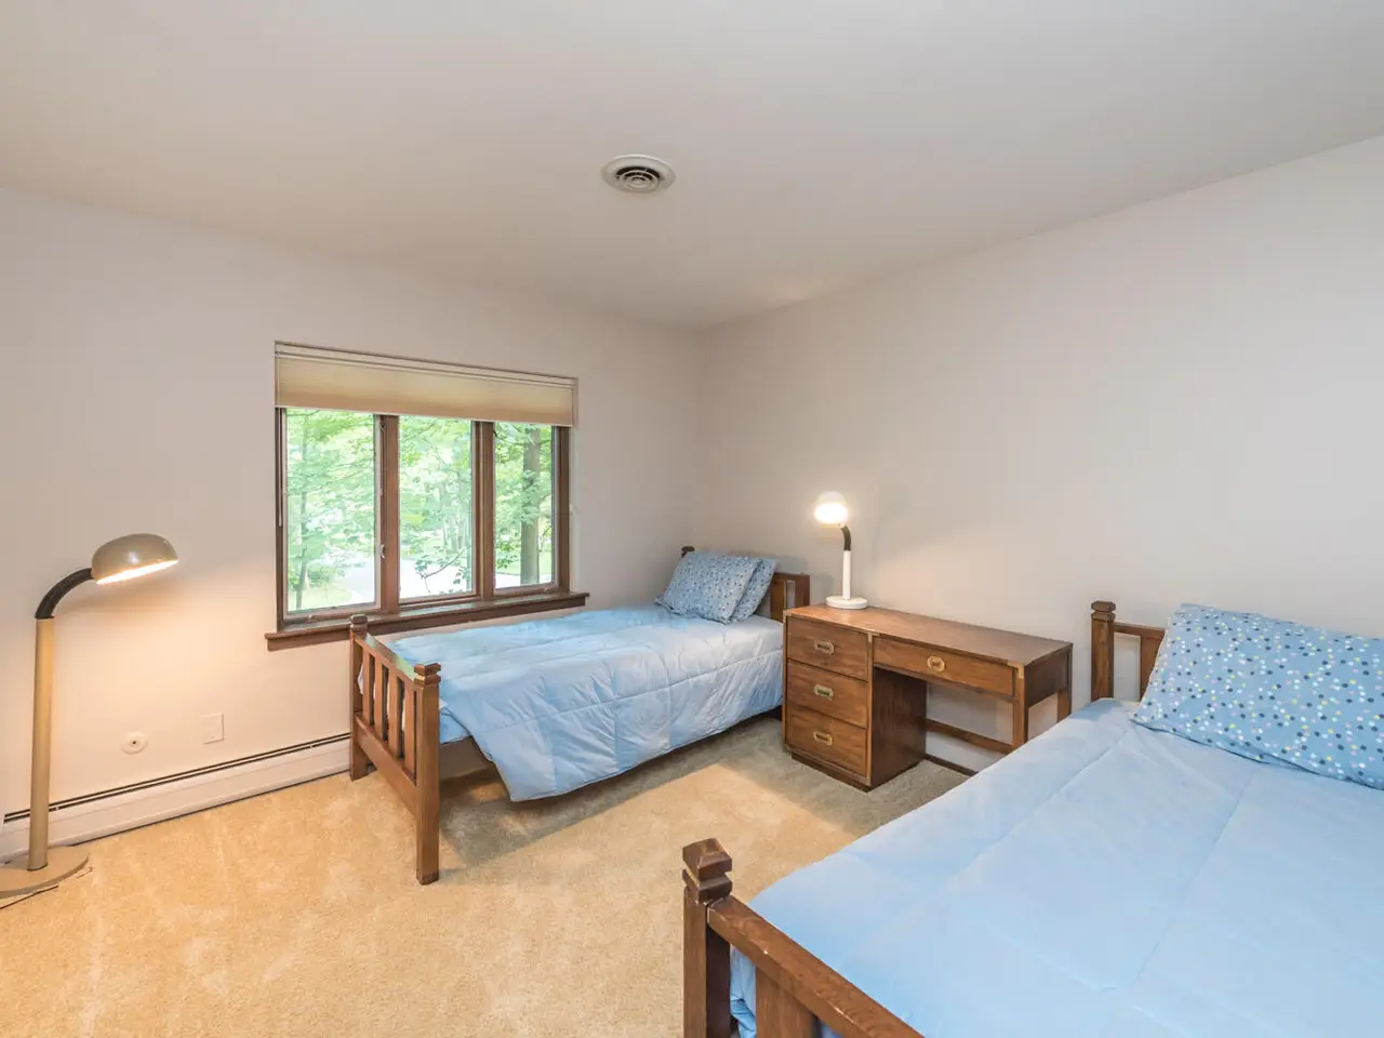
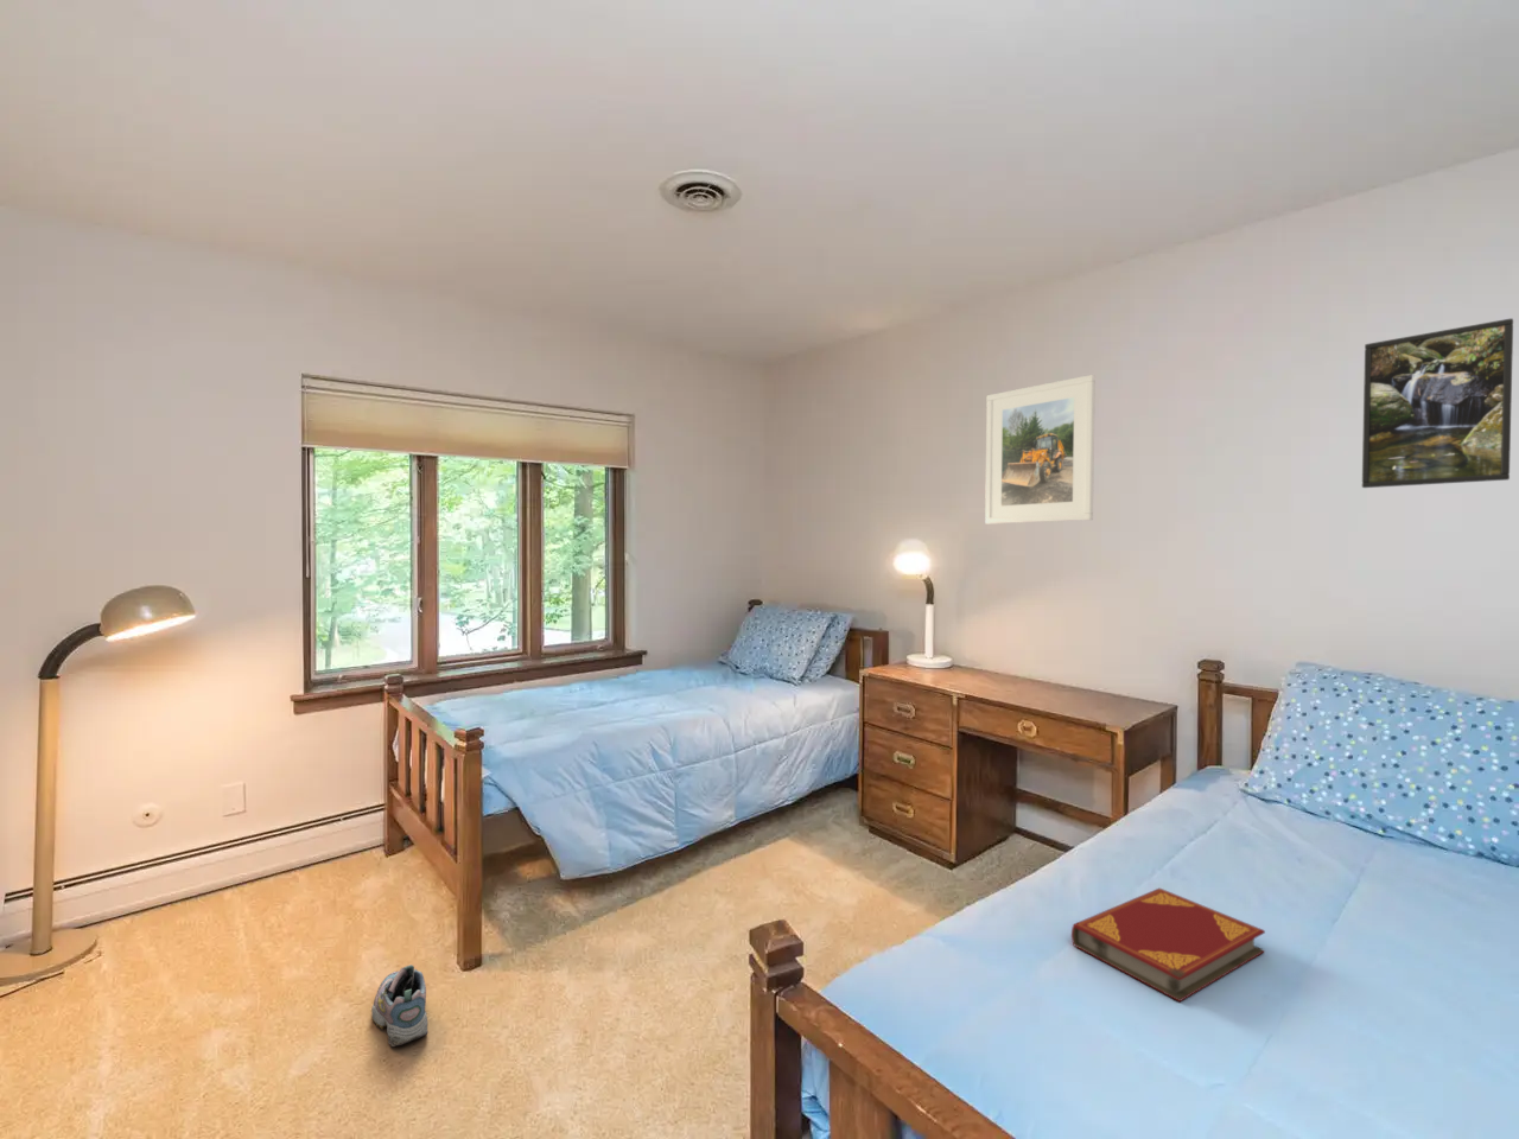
+ sneaker (398, 991)
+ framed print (1036, 453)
+ hardback book (1166, 937)
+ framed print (1433, 408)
